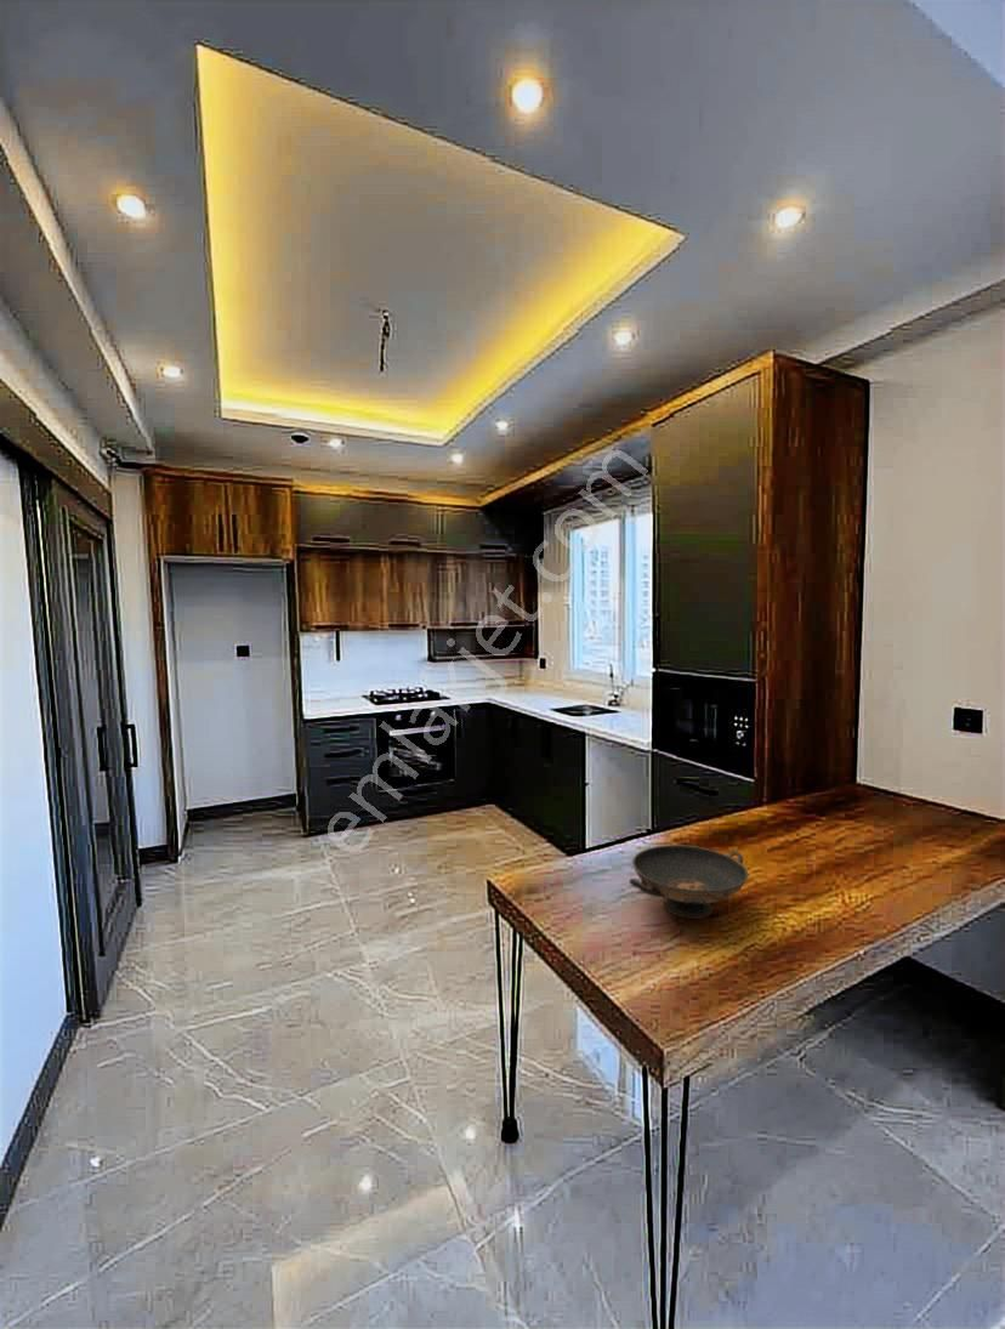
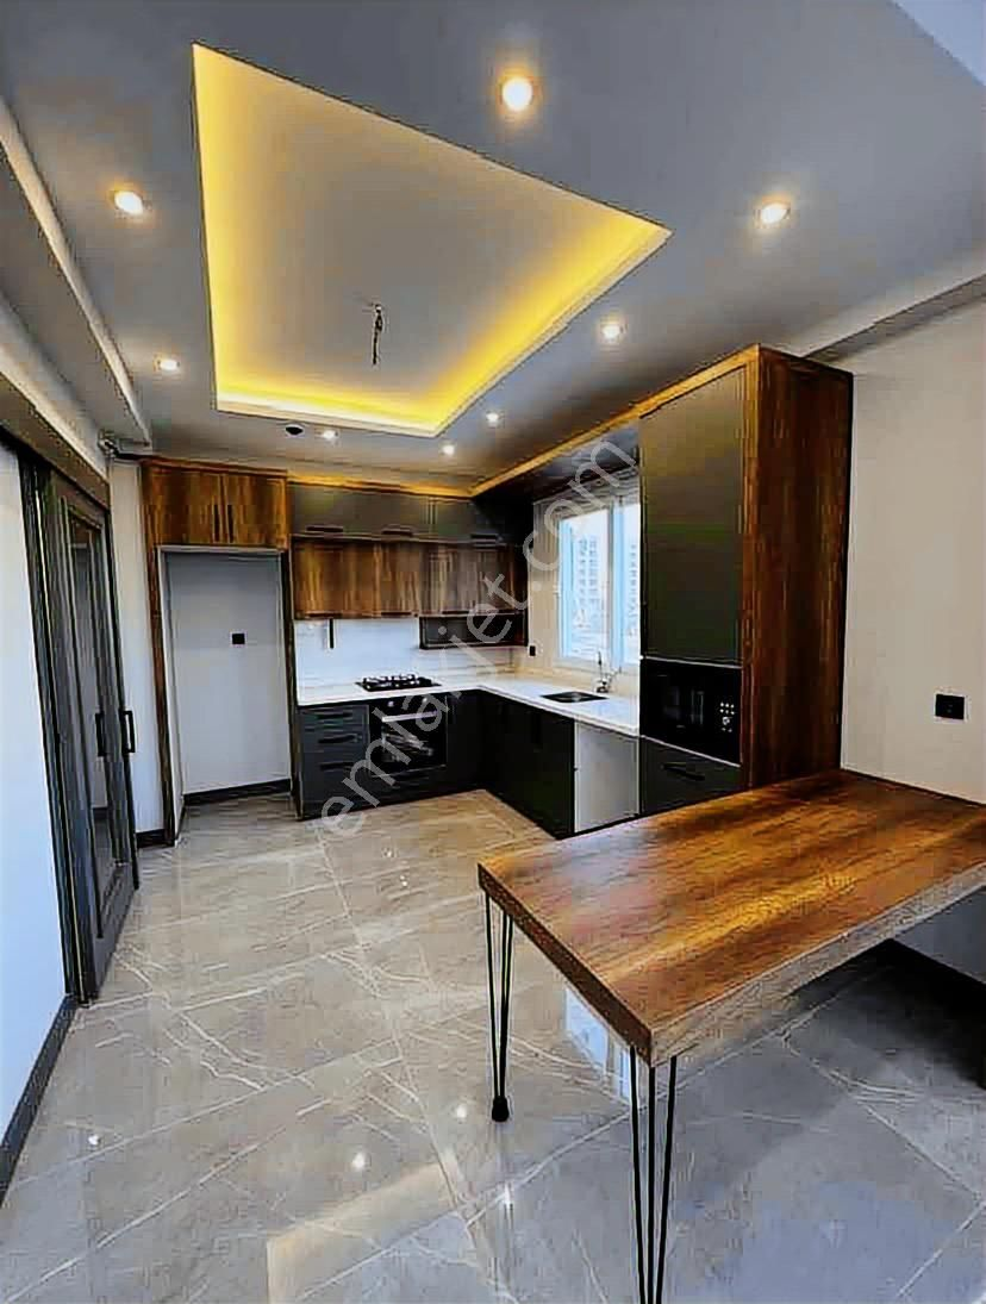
- decorative bowl (688, 886)
